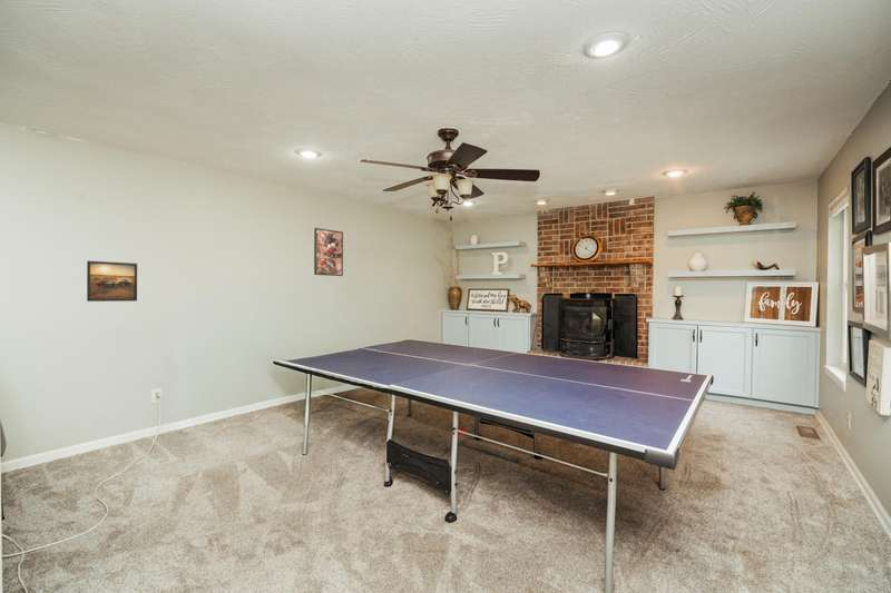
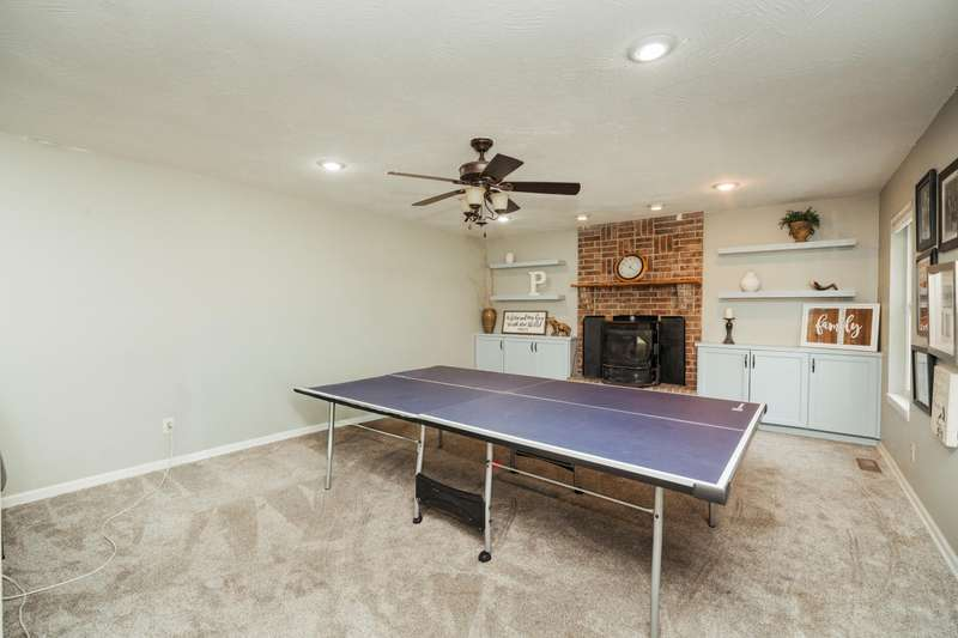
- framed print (112, 281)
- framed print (329, 253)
